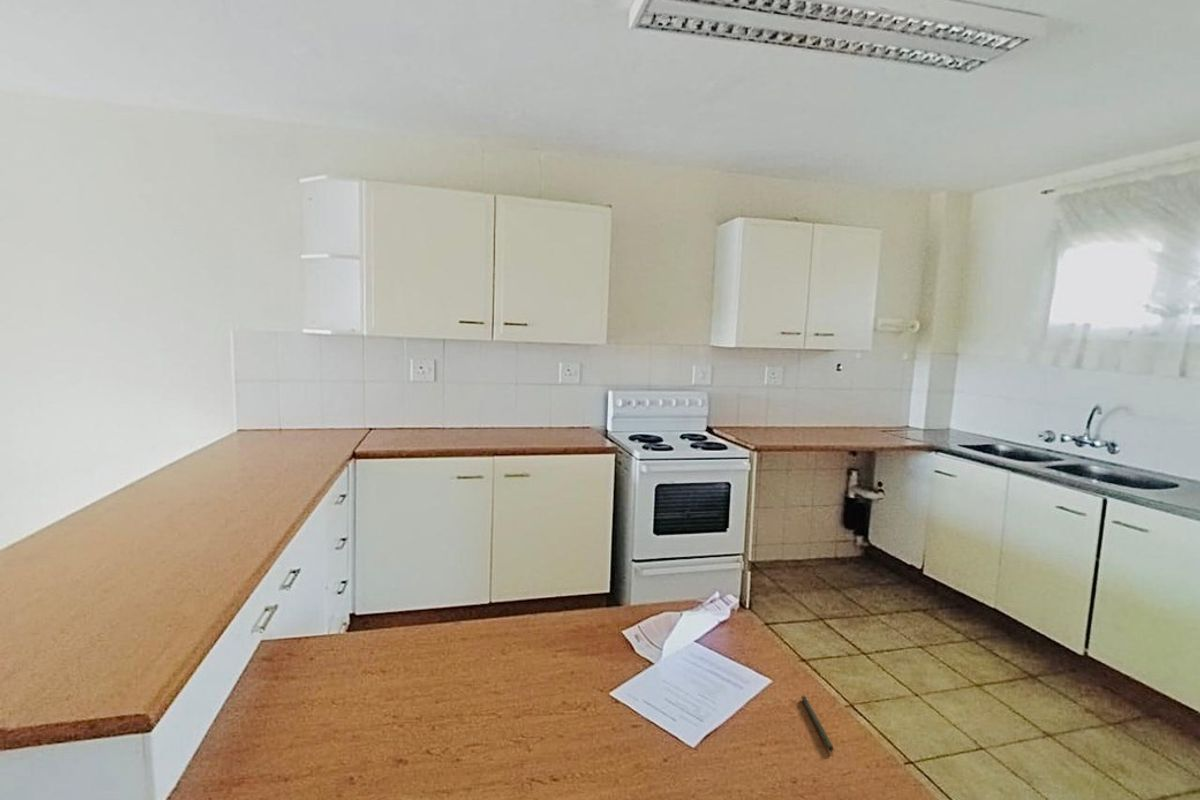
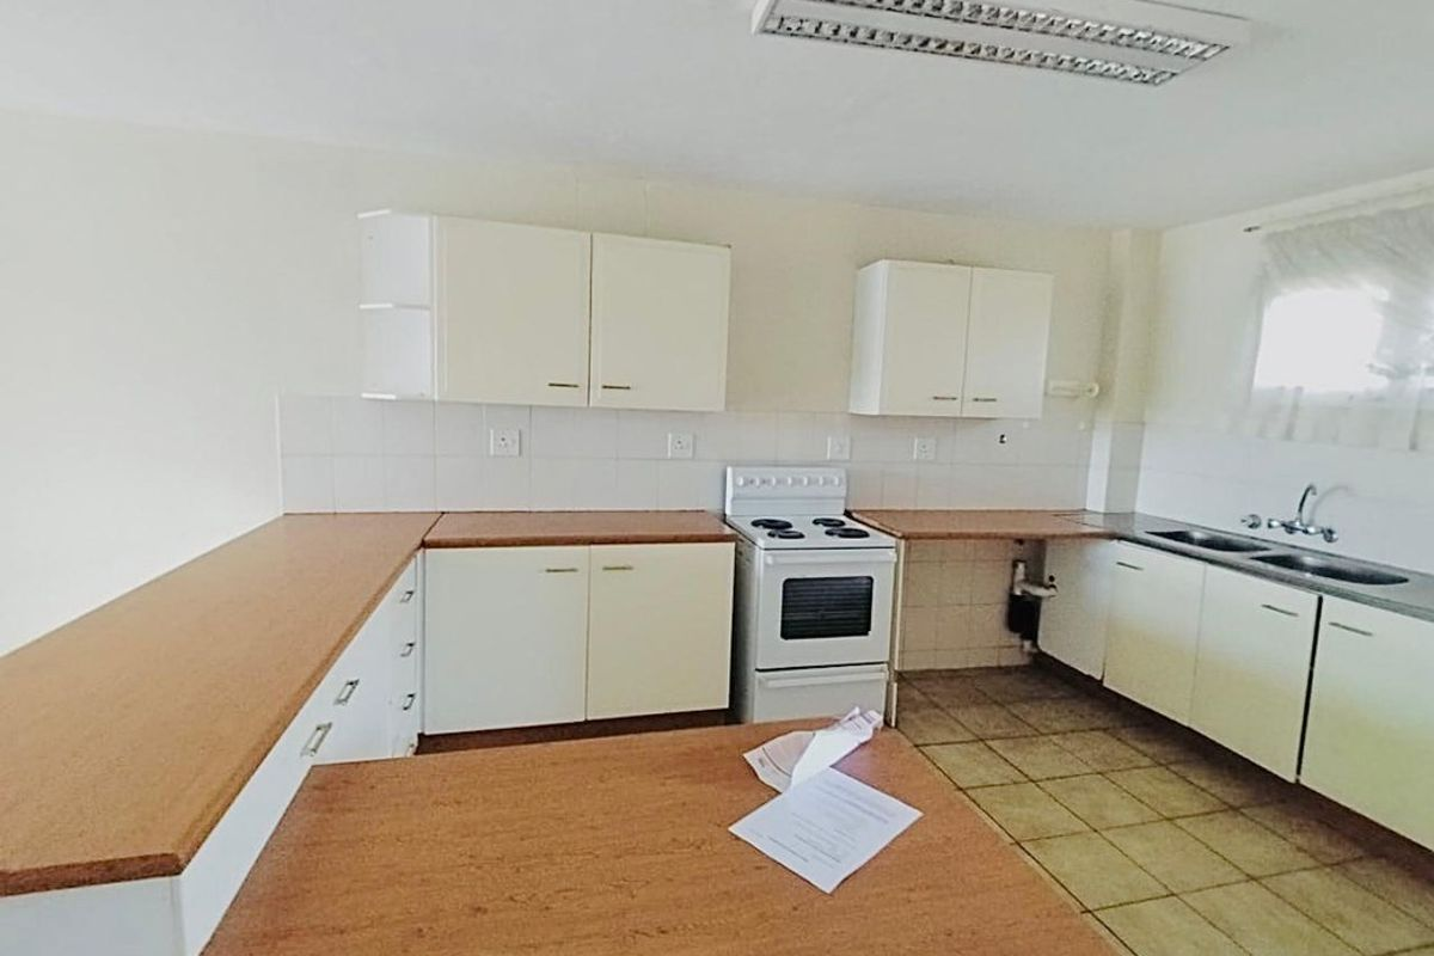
- pen (816, 722)
